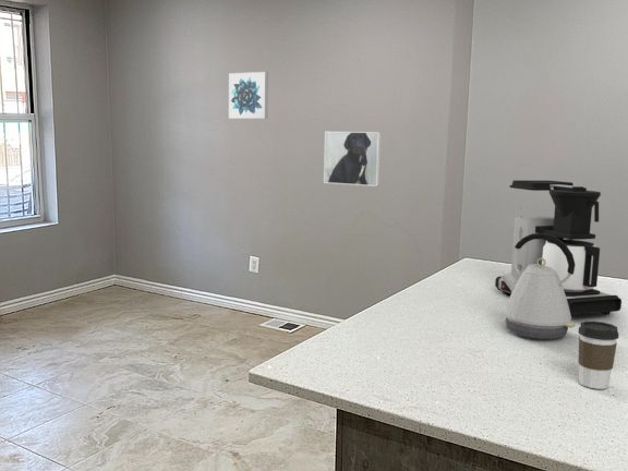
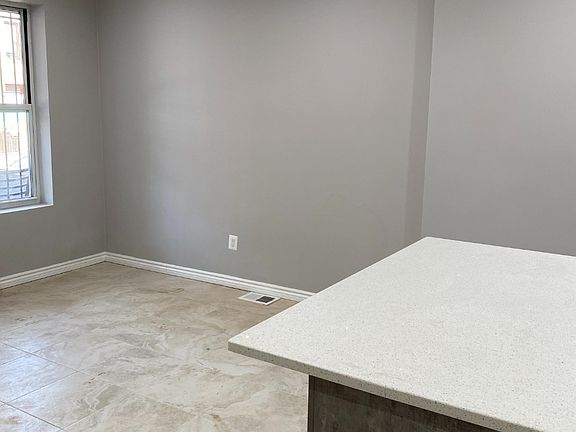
- kettle (536, 282)
- coffee cup (595, 354)
- coffee maker (556, 245)
- wall art (247, 95)
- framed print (351, 158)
